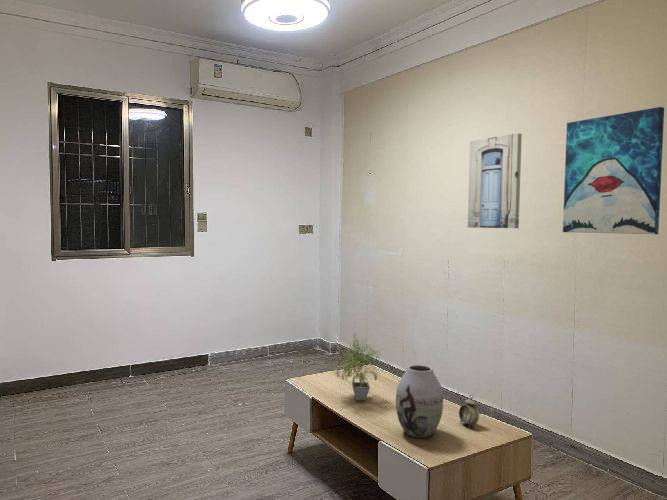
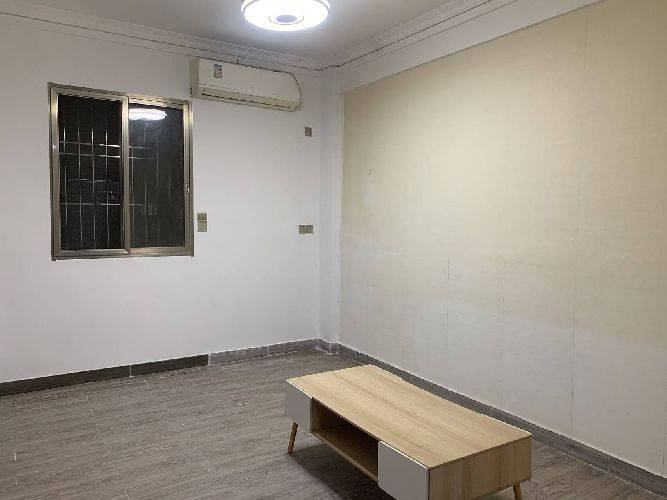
- wall art (493, 183)
- wall art (609, 174)
- alarm clock (468, 409)
- potted plant (358, 368)
- vase (419, 400)
